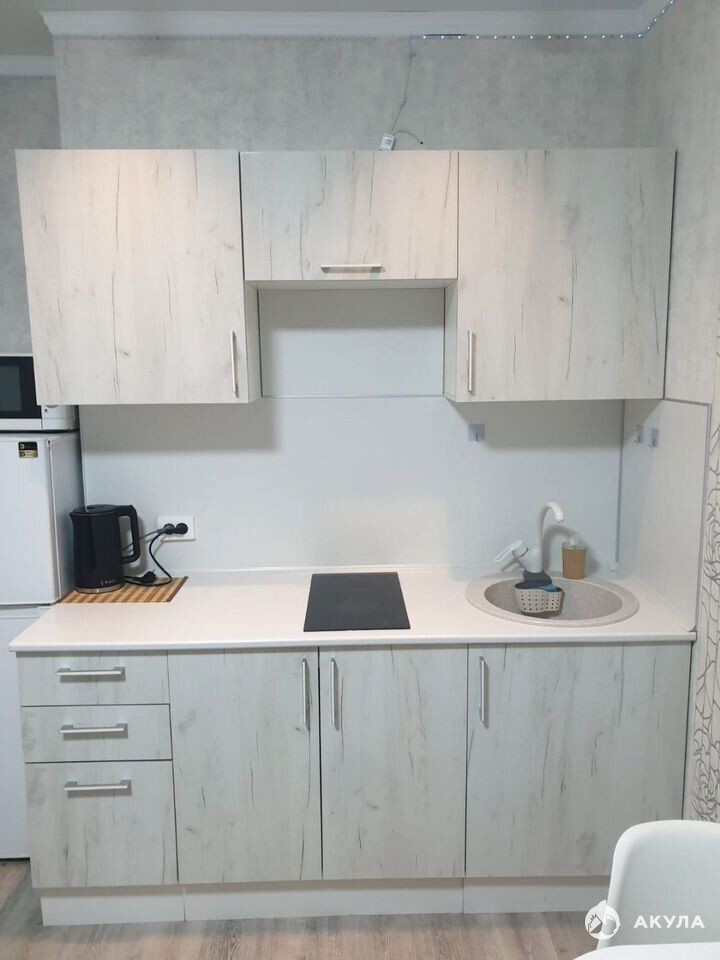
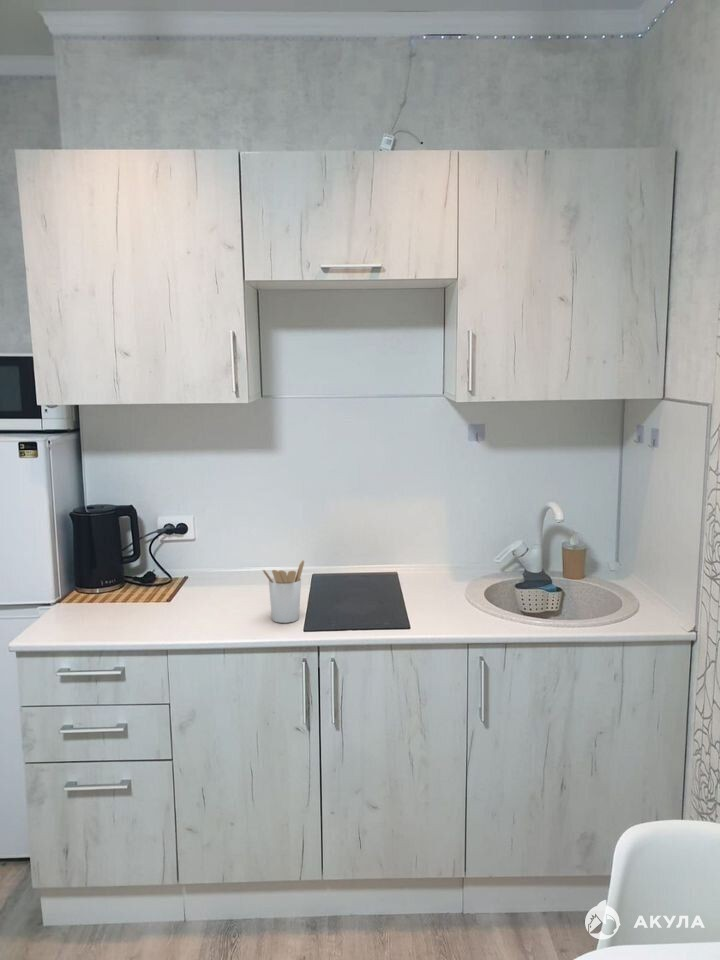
+ utensil holder (285, 591)
